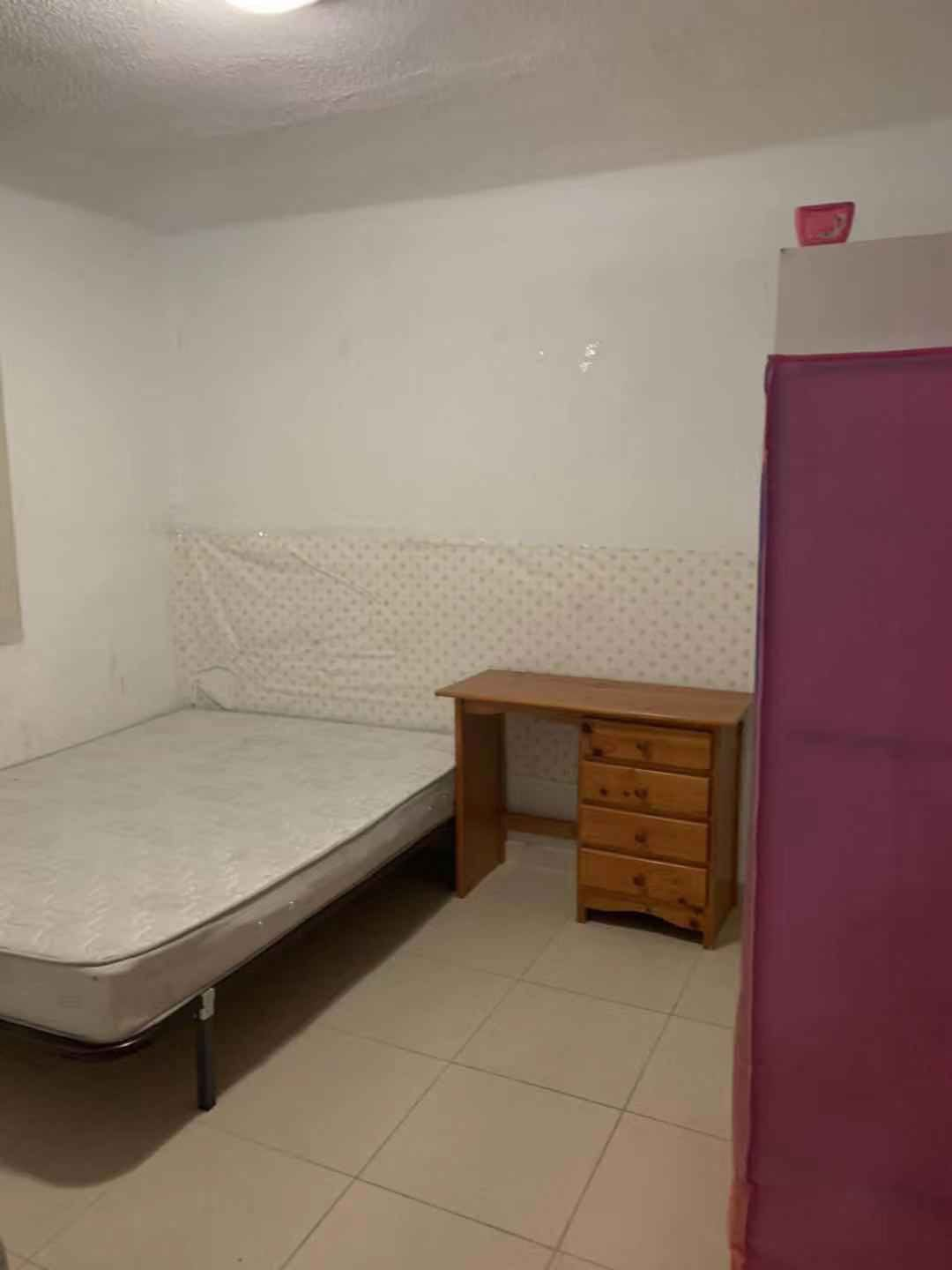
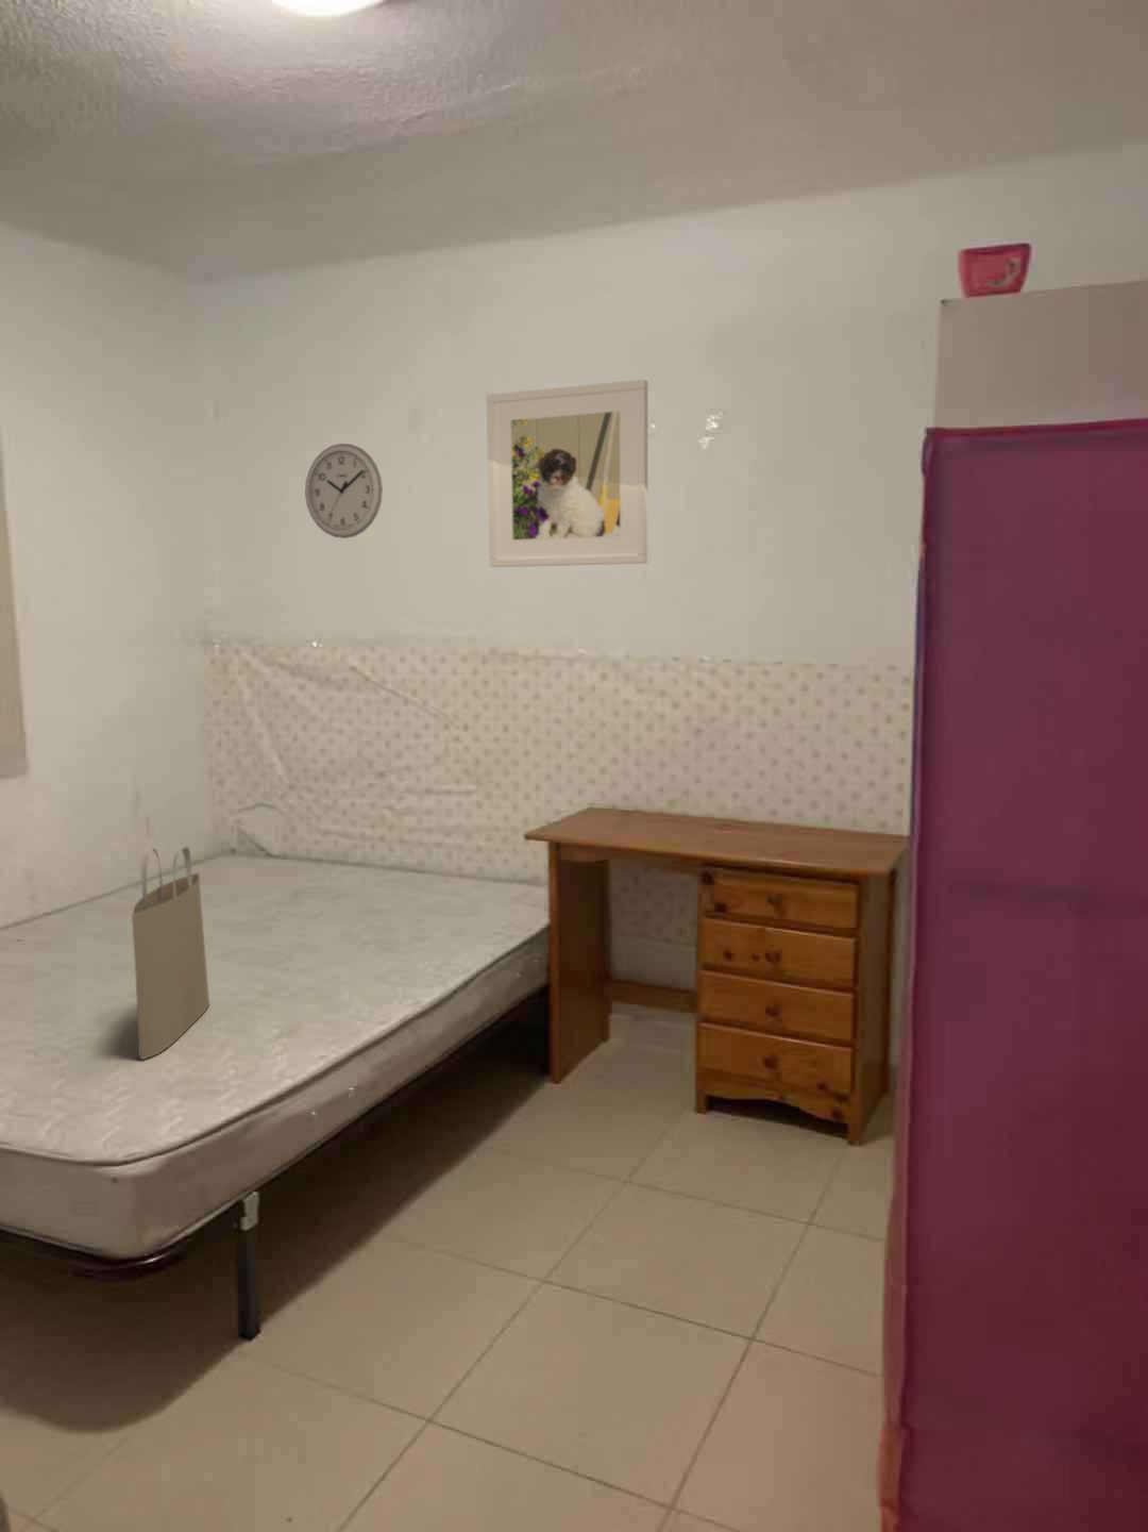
+ tote bag (170, 937)
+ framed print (566, 476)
+ wall clock (341, 491)
